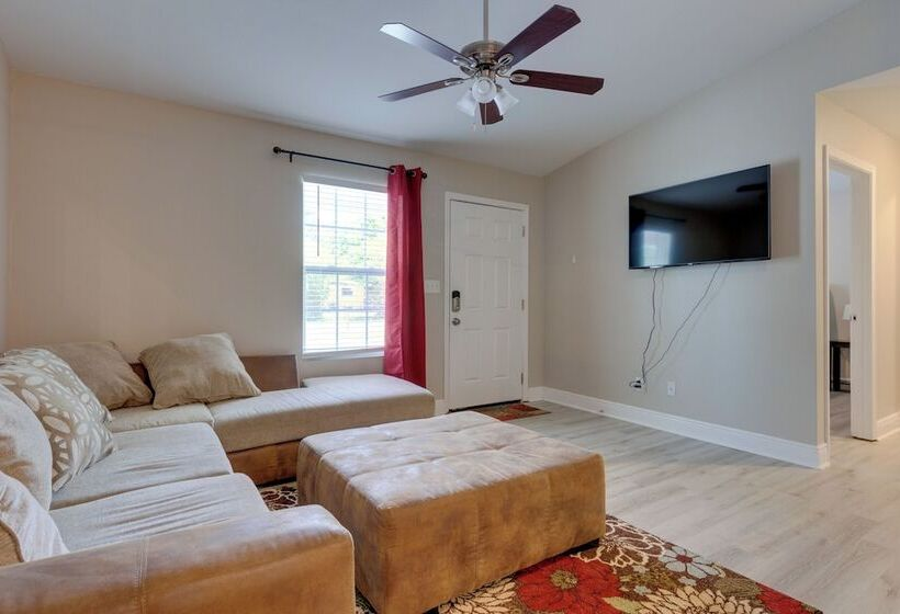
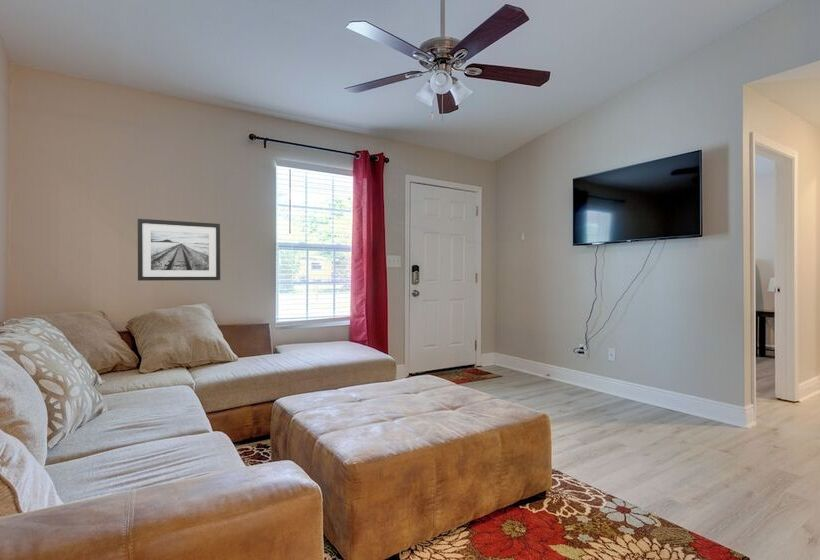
+ wall art (180, 250)
